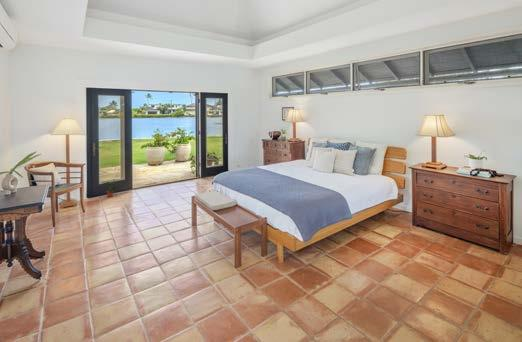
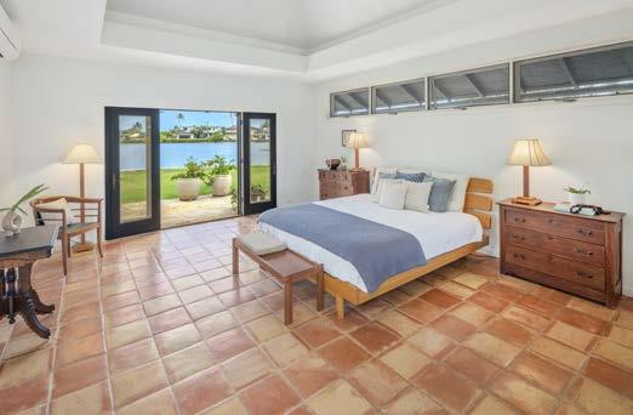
- potted plant (110, 187)
